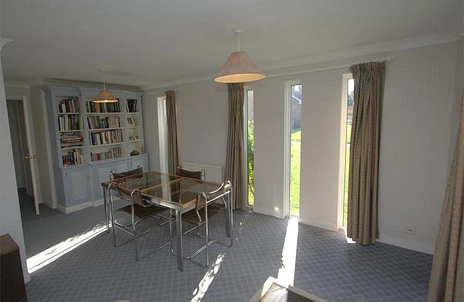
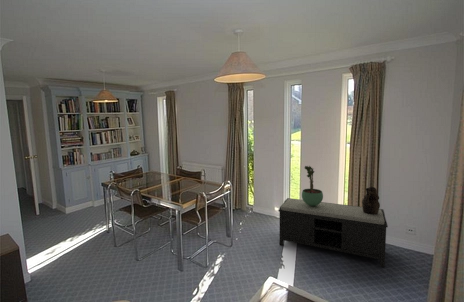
+ potted plant (312, 185)
+ ceramic vessel (370, 199)
+ bench (329, 227)
